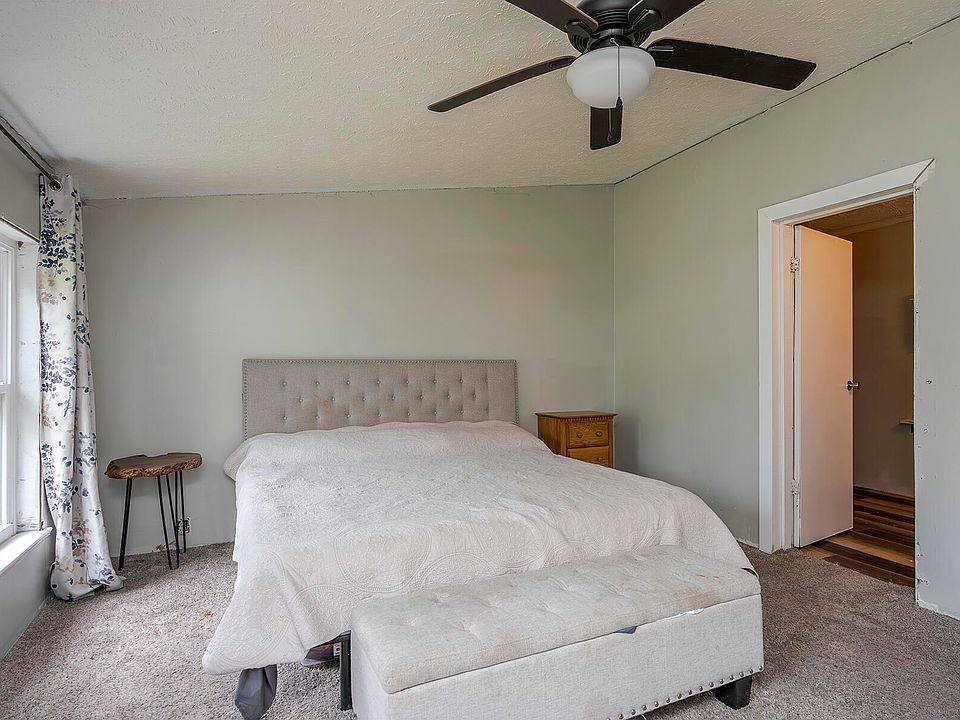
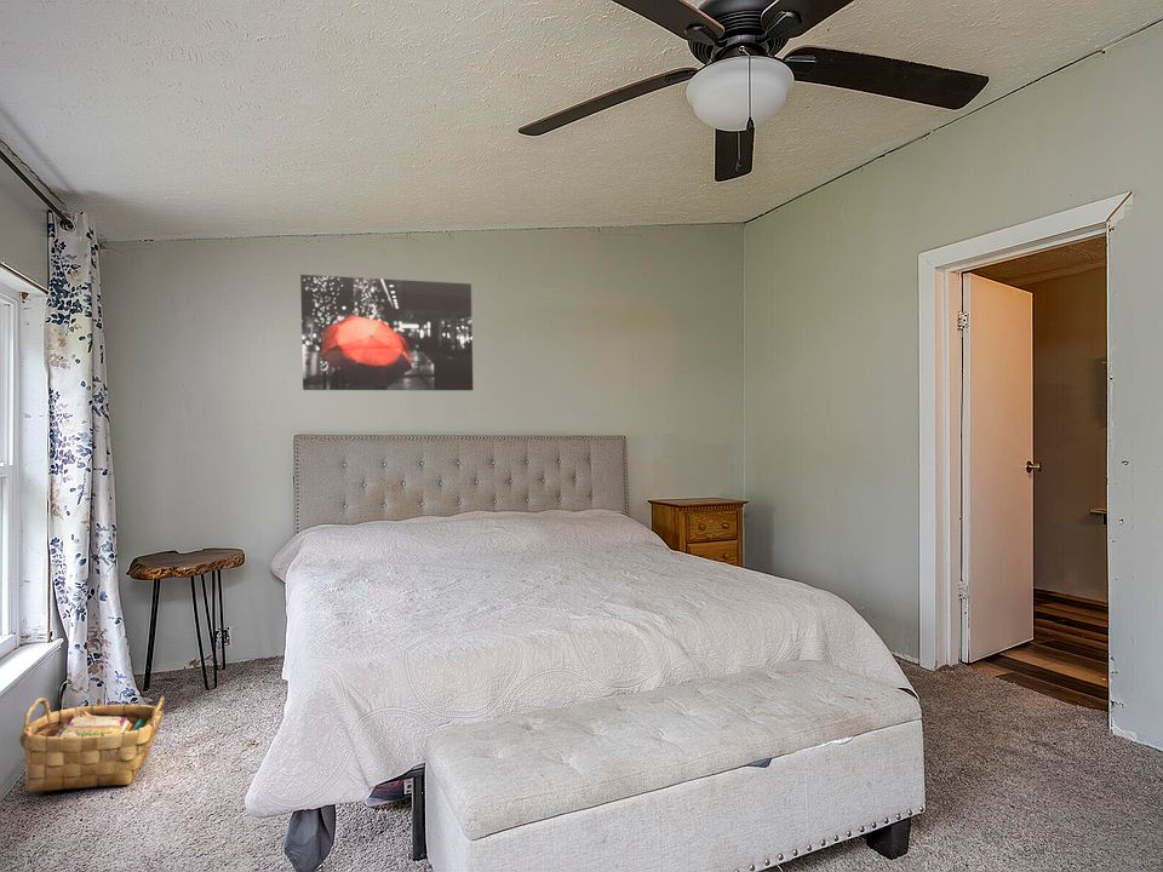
+ wall art (389, 334)
+ woven basket (97, 733)
